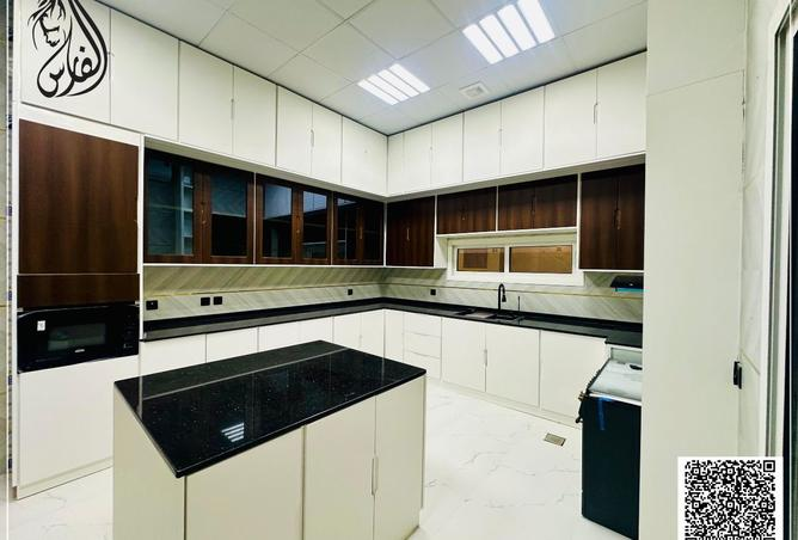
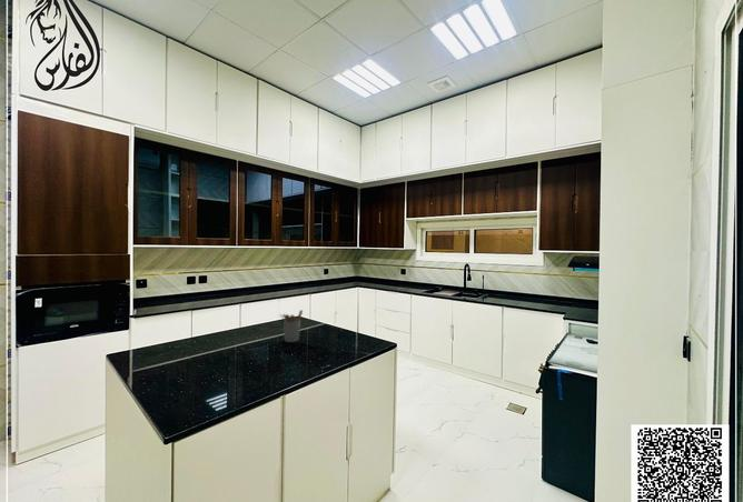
+ utensil holder (290, 325)
